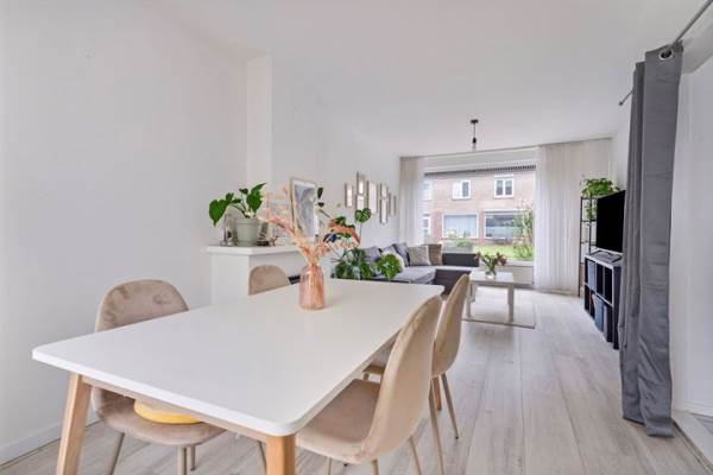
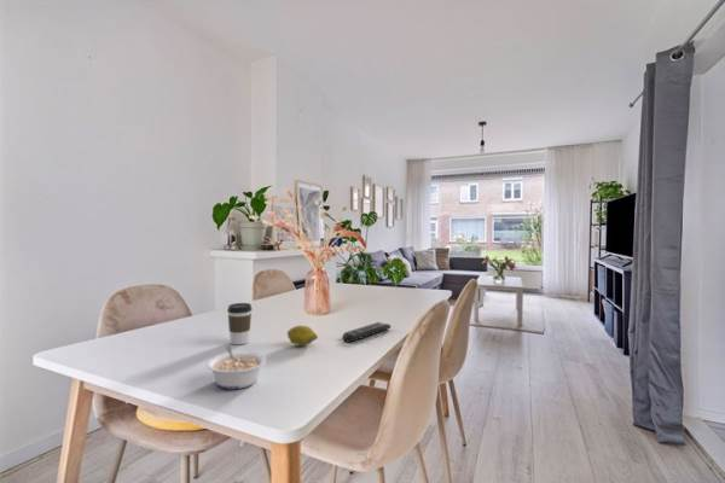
+ legume (234, 368)
+ coffee cup (239, 322)
+ fruit (302, 334)
+ remote control (367, 331)
